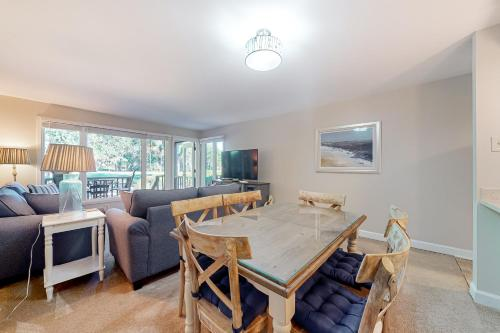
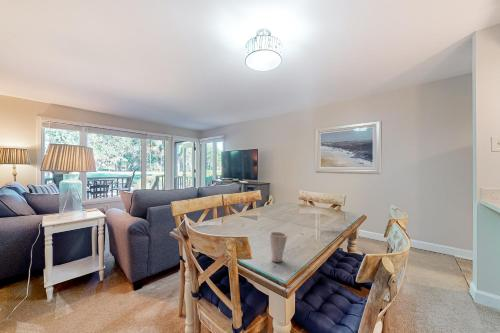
+ cup (278, 246)
